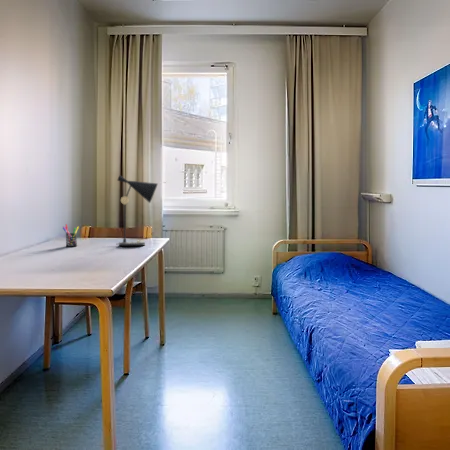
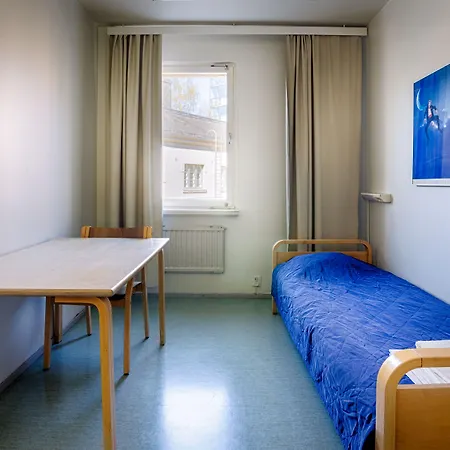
- pen holder (71, 234)
- table lamp (124, 210)
